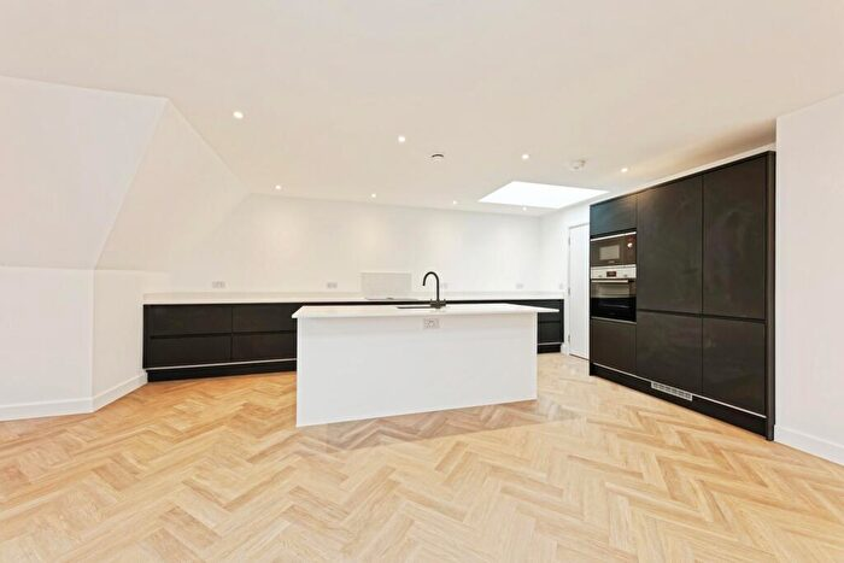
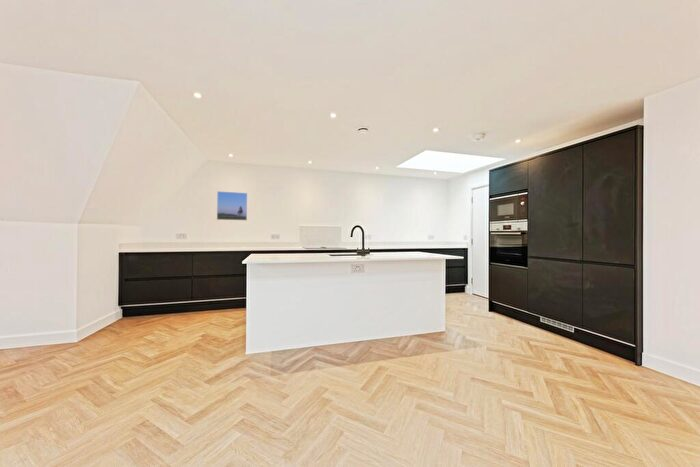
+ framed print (232, 206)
